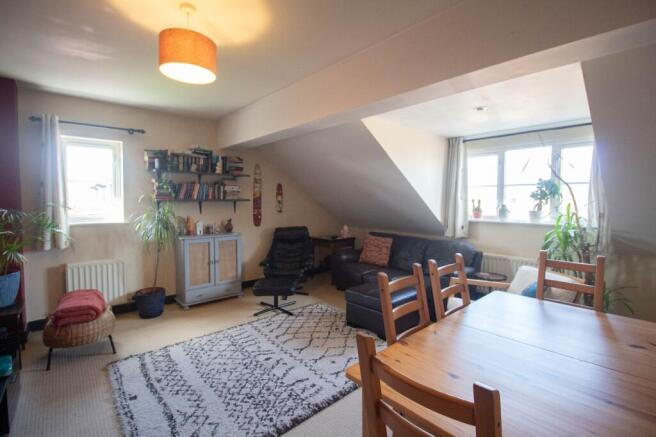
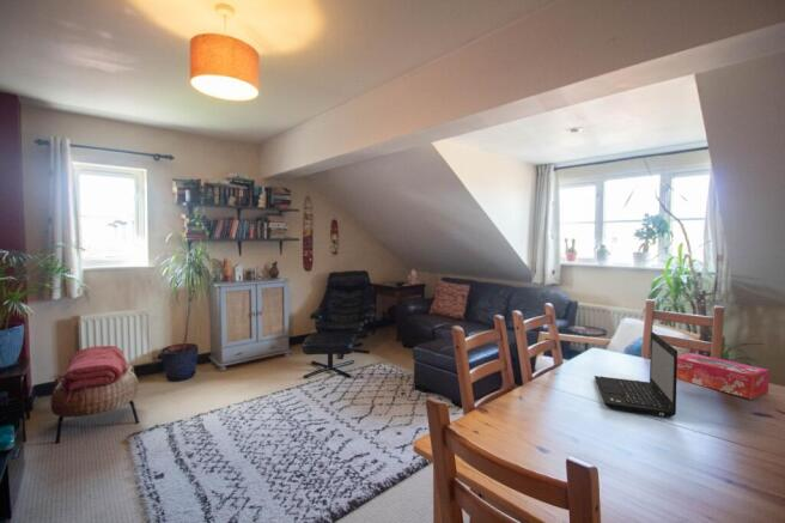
+ tissue box (717, 373)
+ laptop (628, 379)
